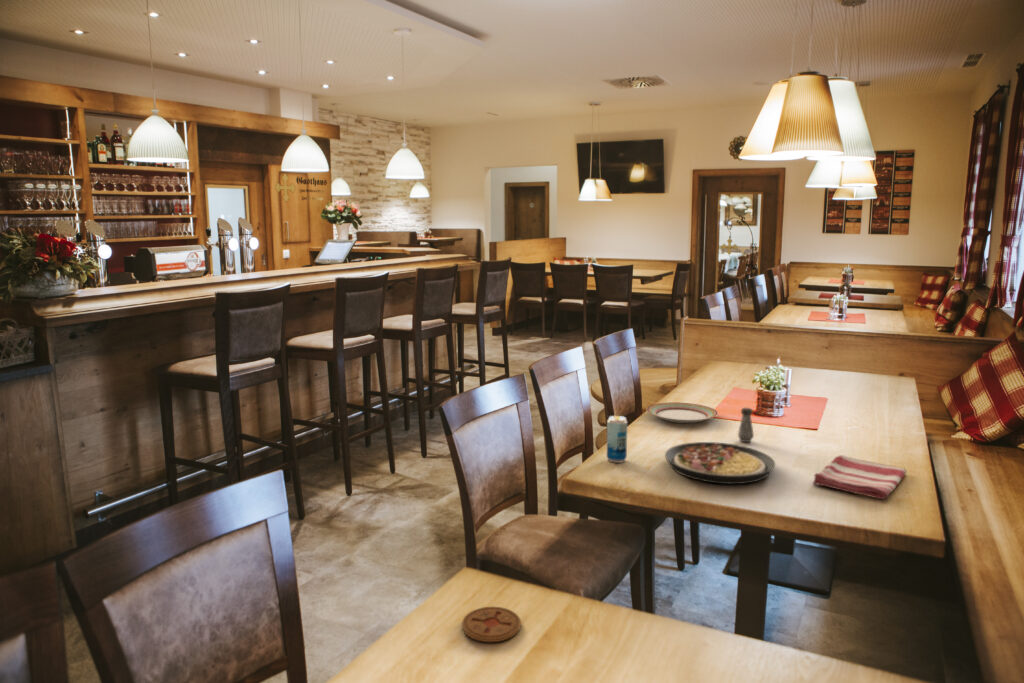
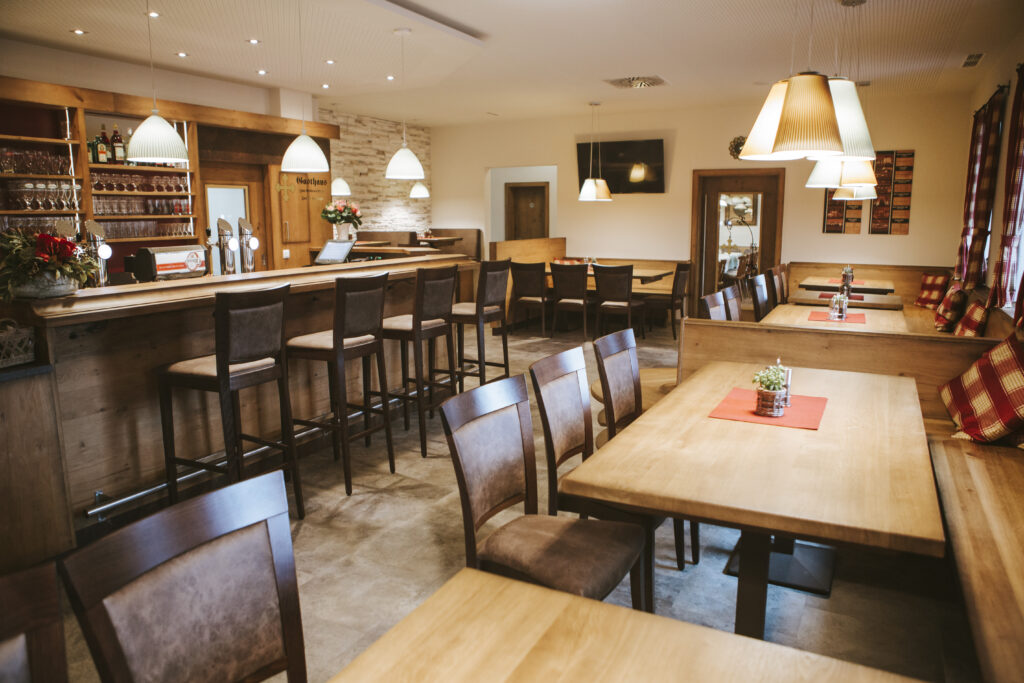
- salt shaker (746, 424)
- coaster (491, 623)
- beverage can (616, 439)
- dish towel (861, 474)
- plate (718, 460)
- plate (681, 413)
